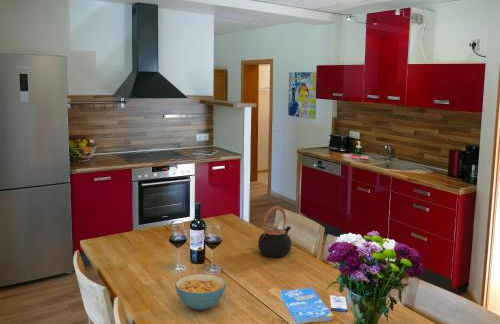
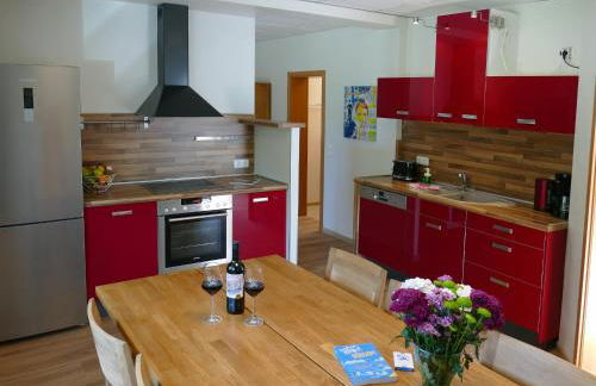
- teapot (277, 229)
- cereal bowl (200, 295)
